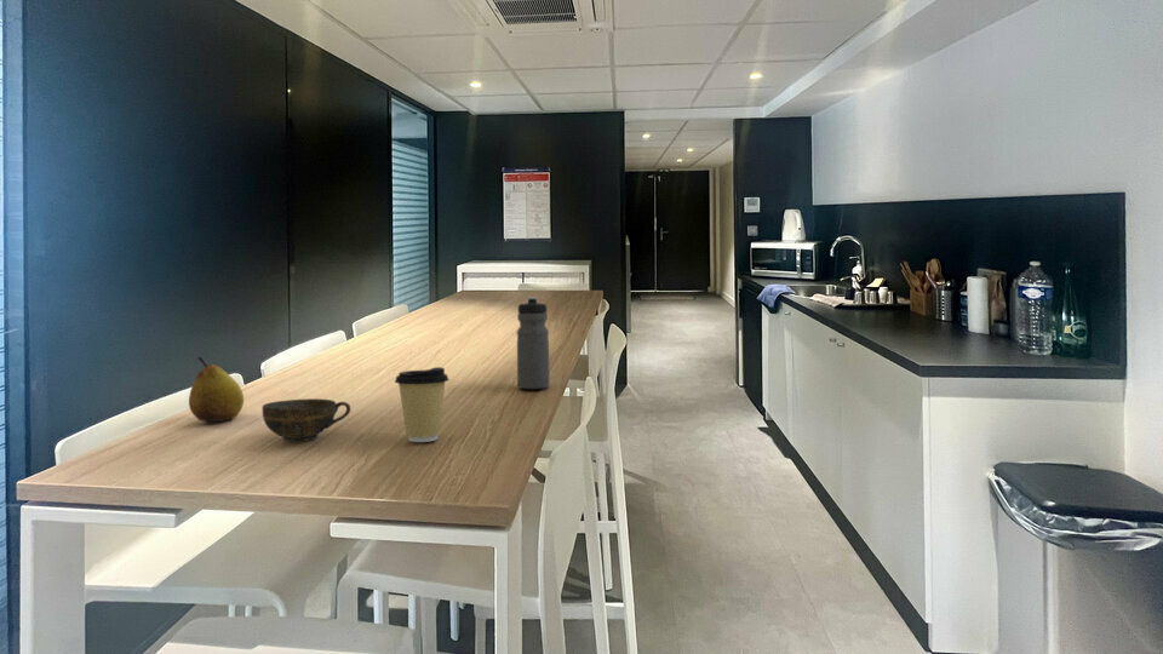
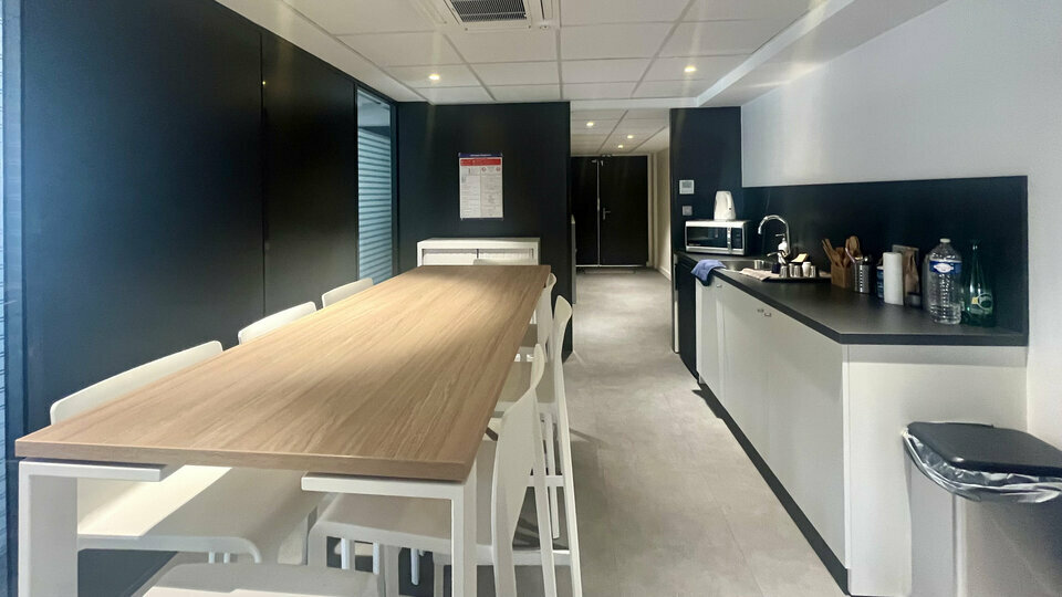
- fruit (216, 388)
- cup (308, 419)
- water bottle (532, 342)
- coffee cup (422, 403)
